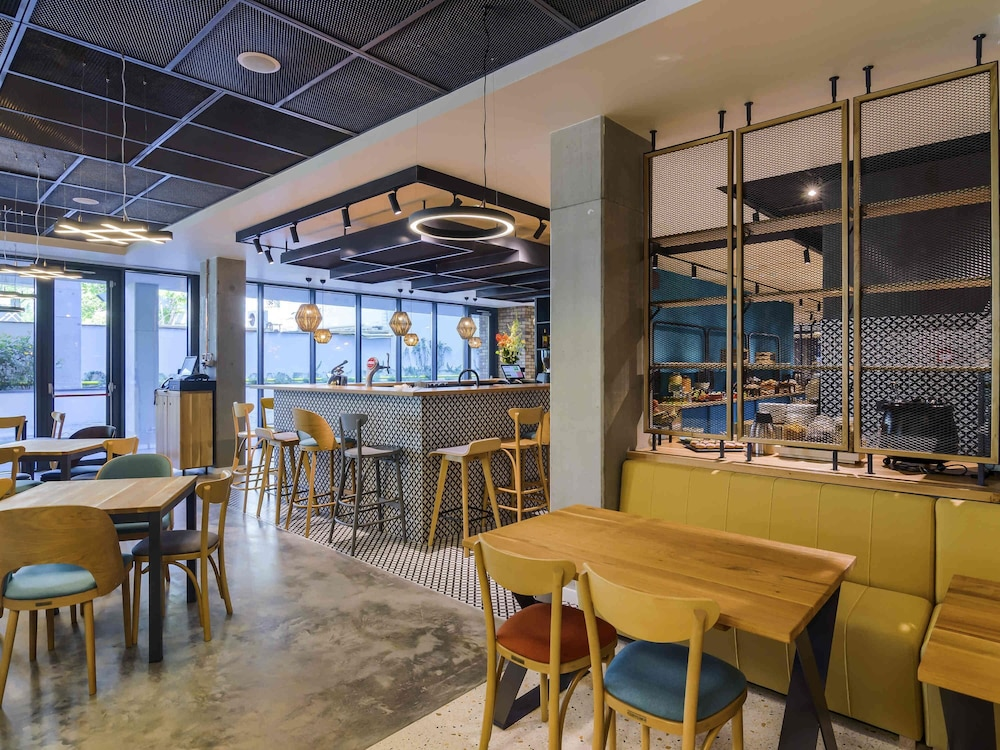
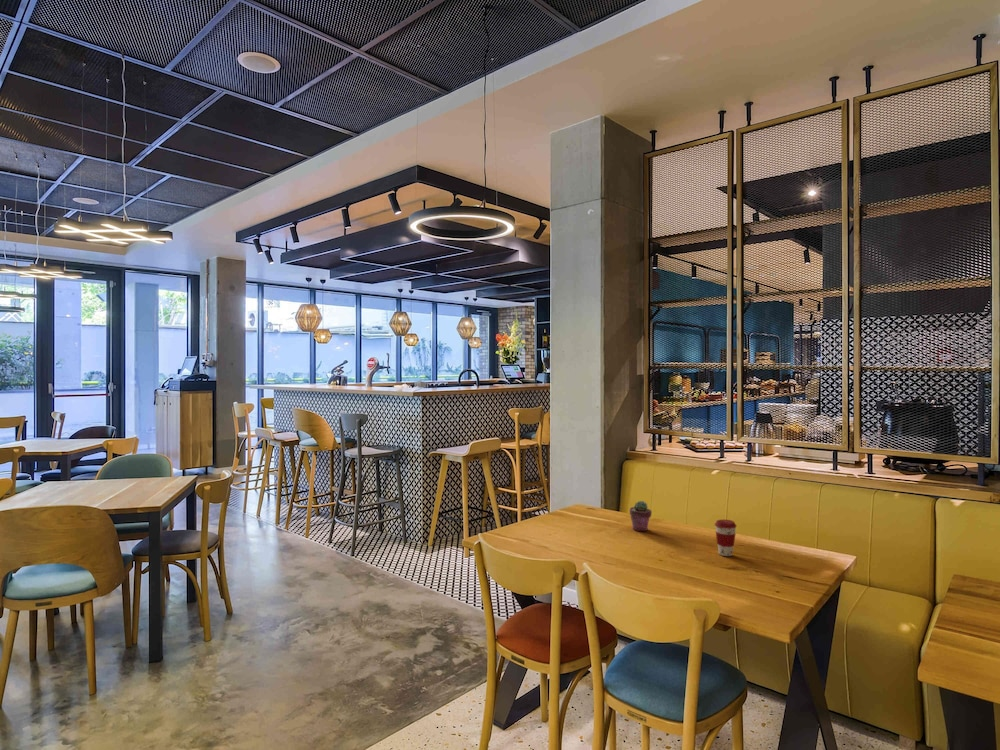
+ coffee cup (725, 537)
+ potted succulent (640, 515)
